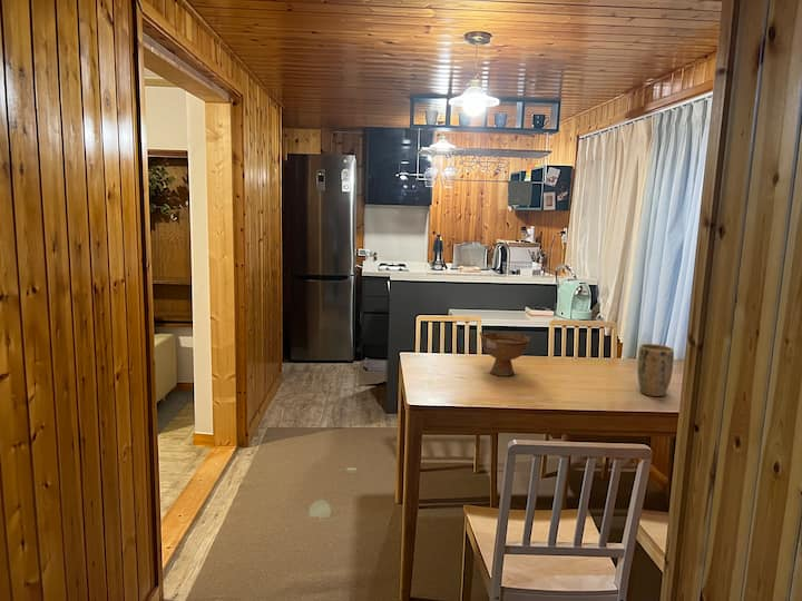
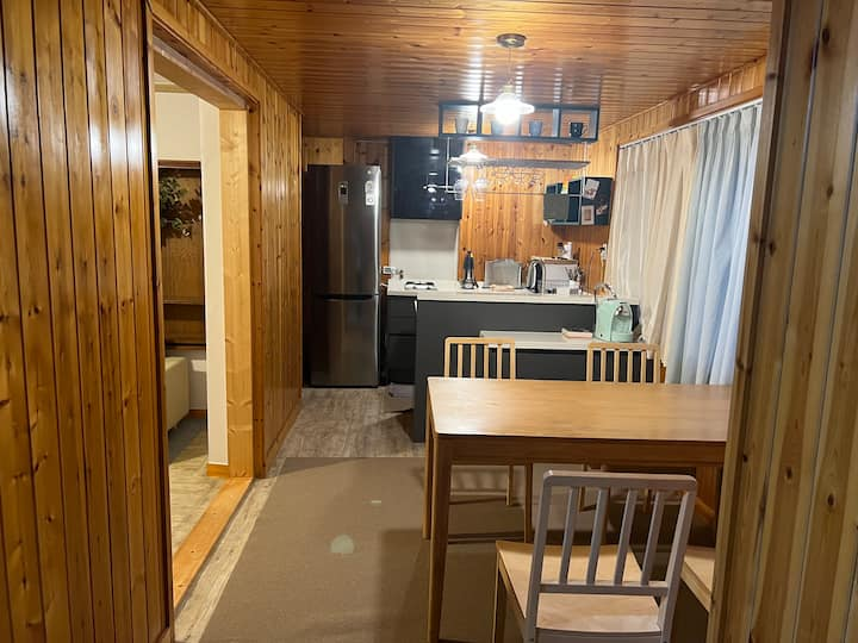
- bowl (503, 353)
- plant pot (654, 370)
